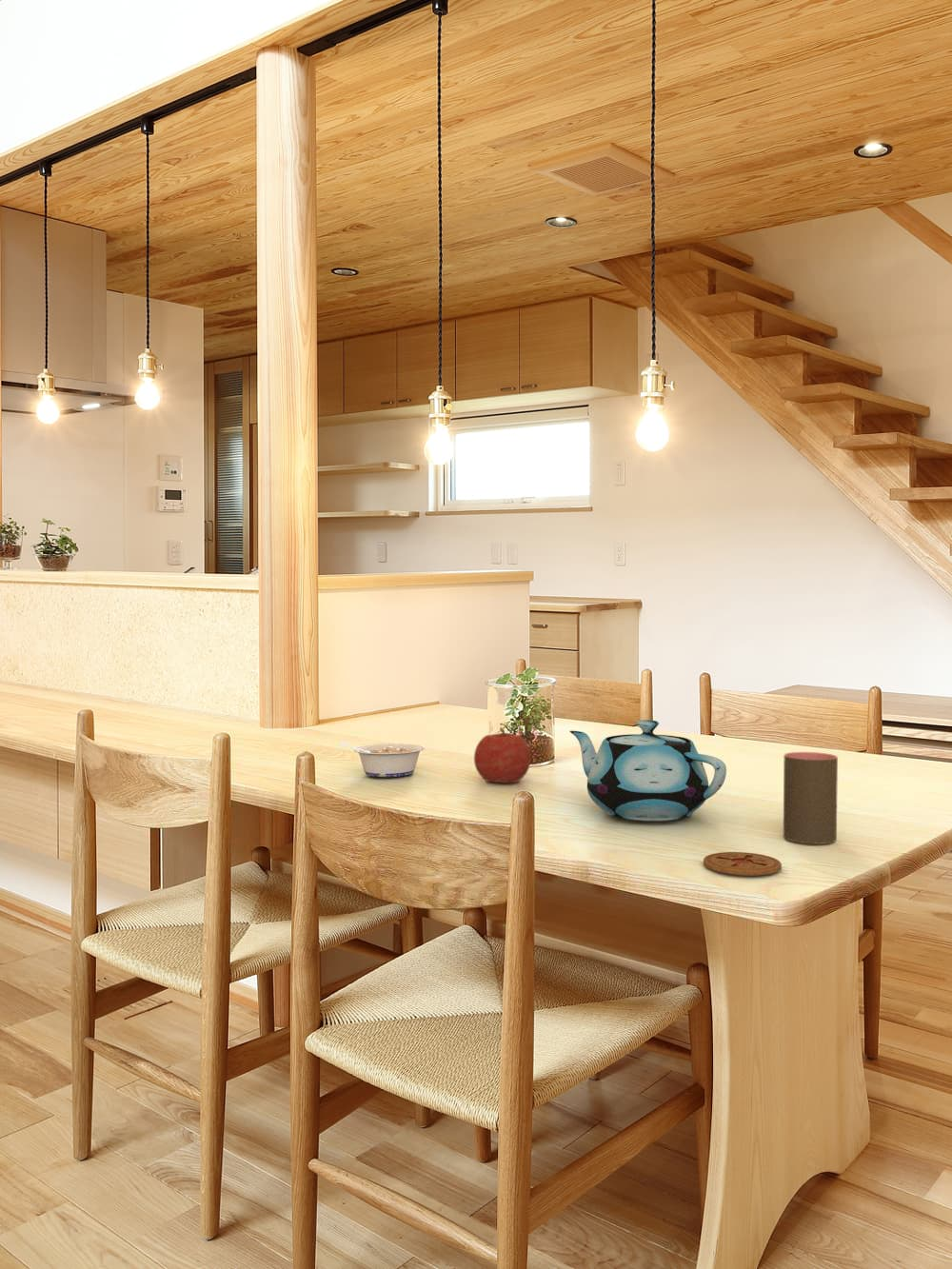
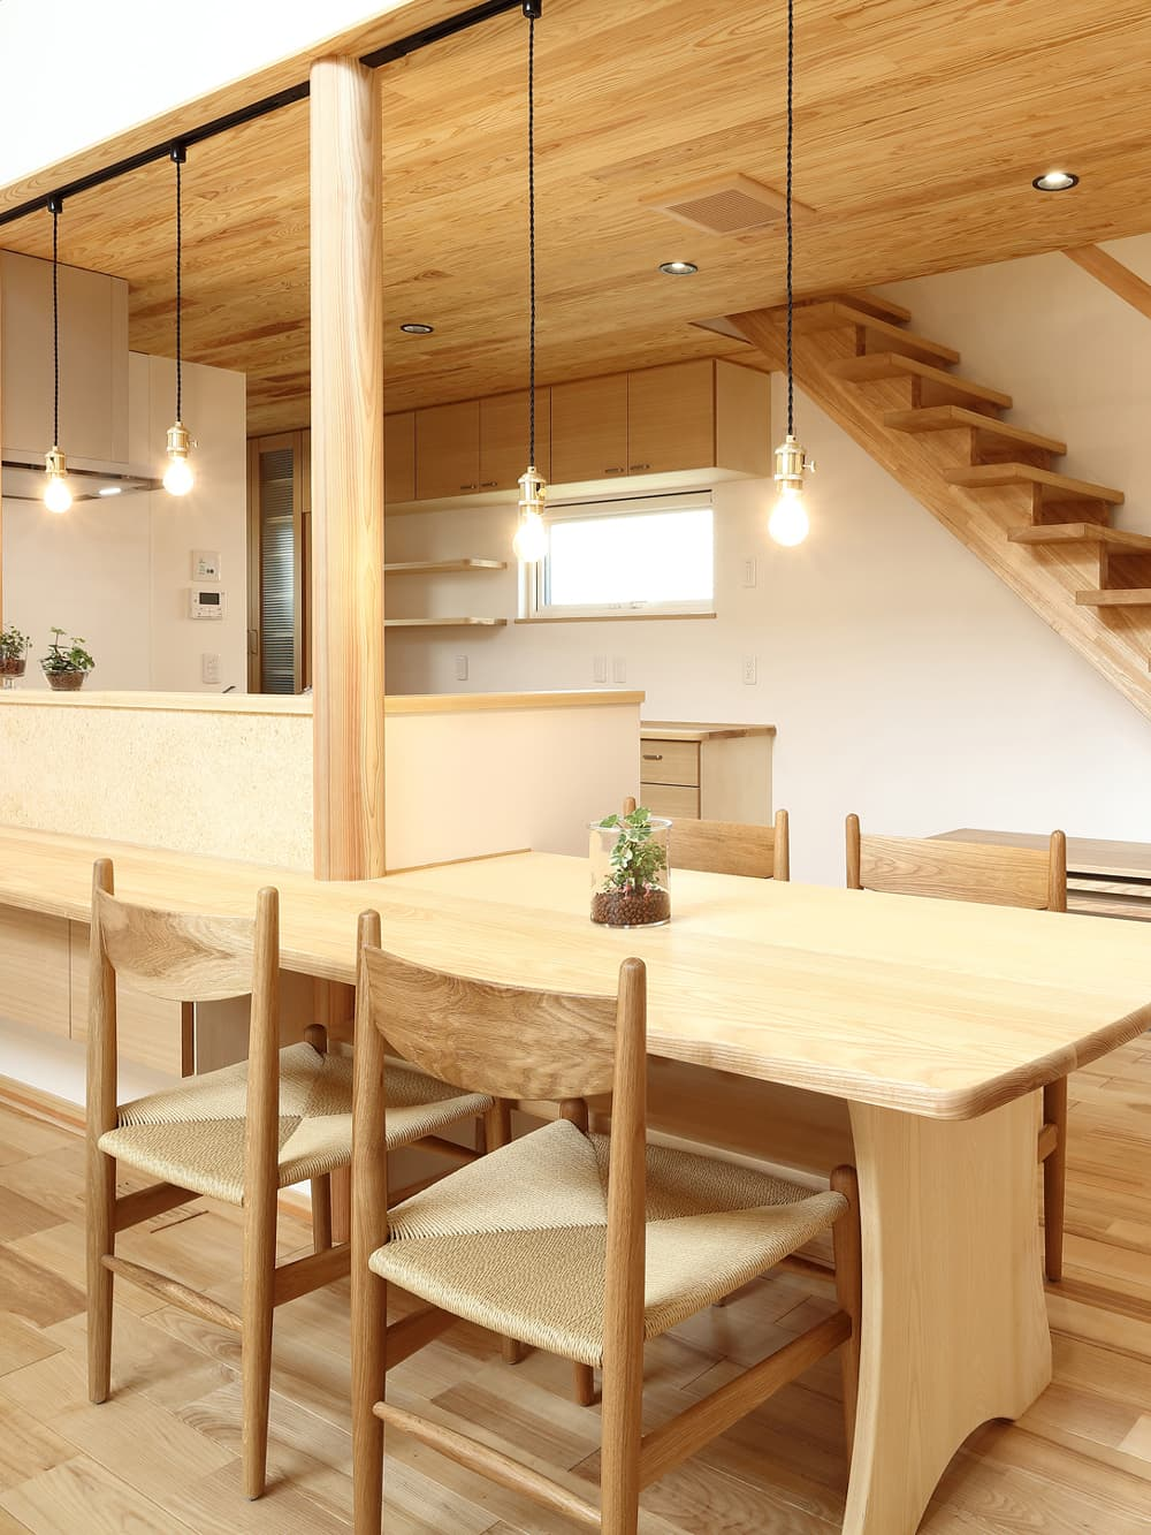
- coaster (742, 863)
- teapot (642, 766)
- fruit (502, 753)
- cup (810, 797)
- legume (387, 758)
